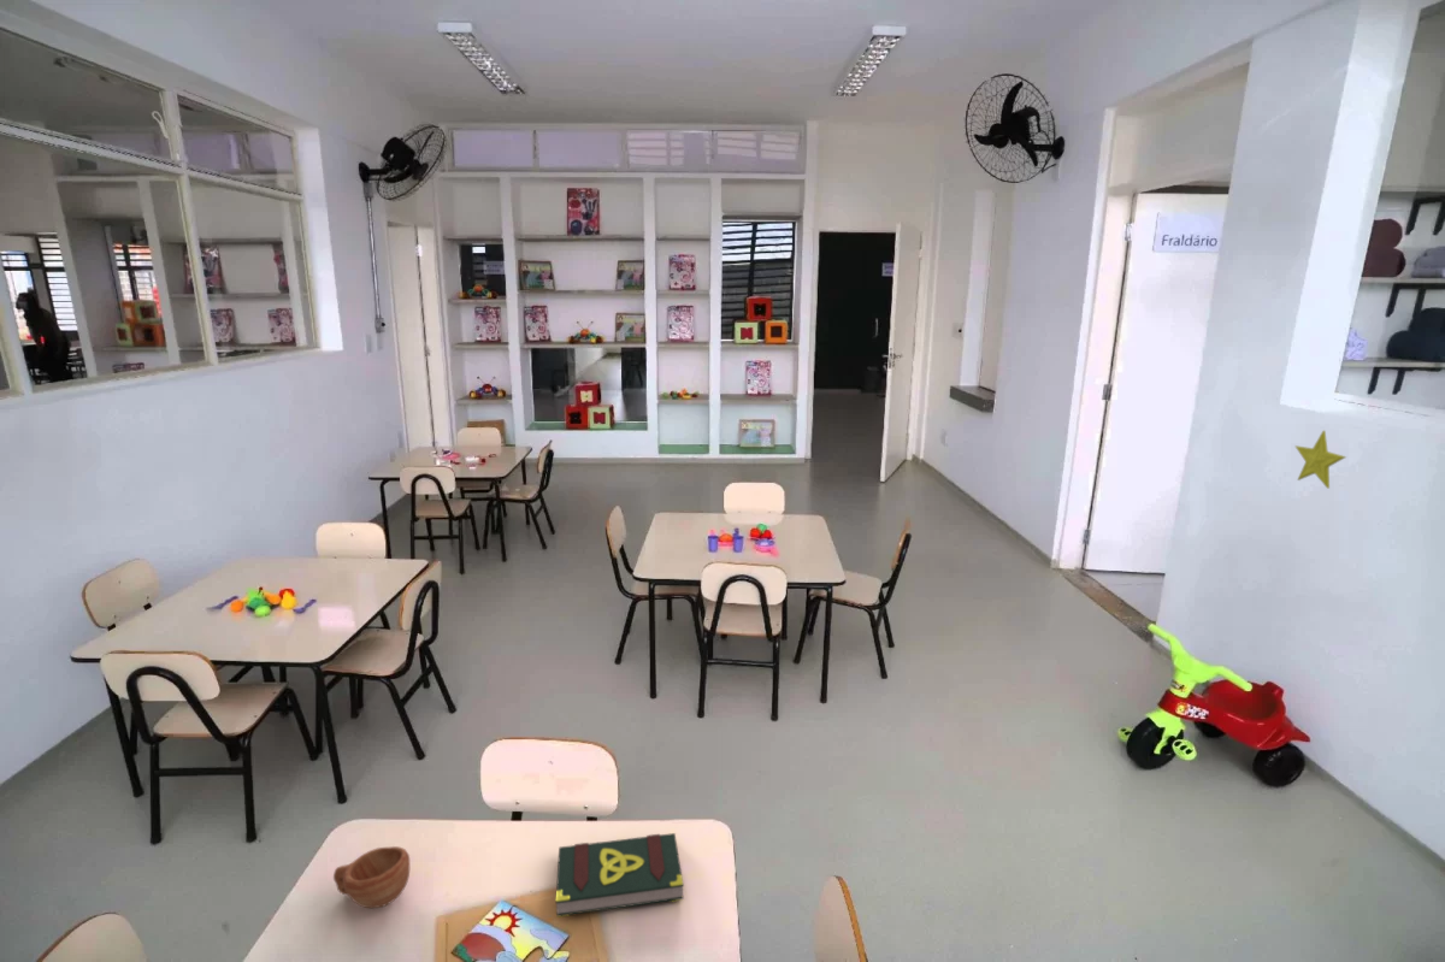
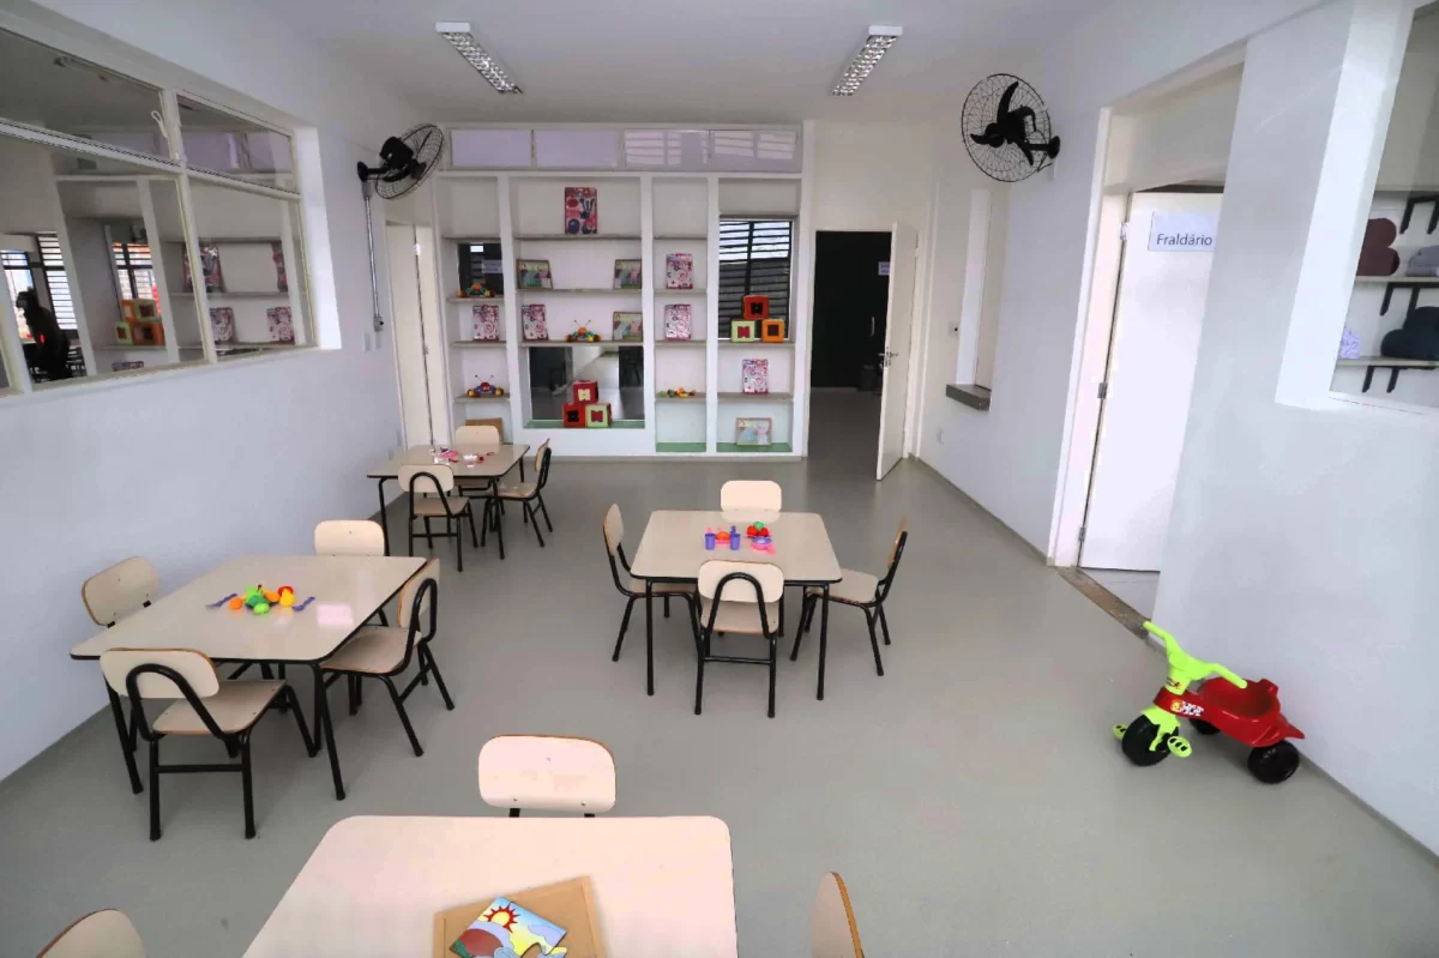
- decorative star (1317, 458)
- cup (370, 878)
- book (619, 870)
